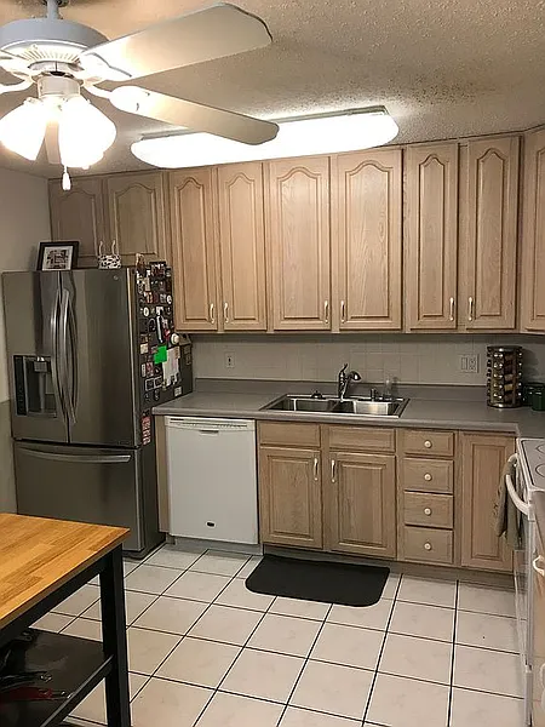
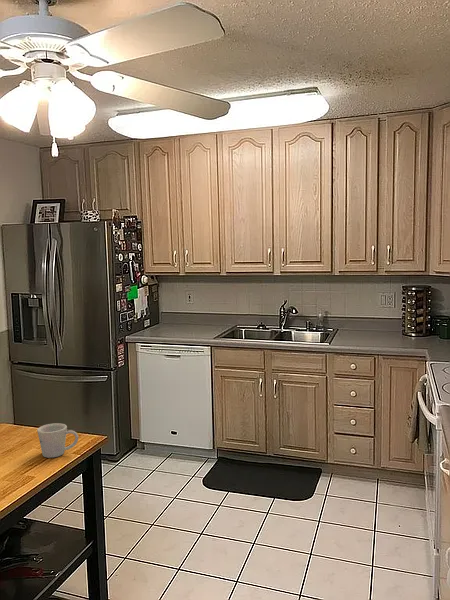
+ mug (58, 440)
